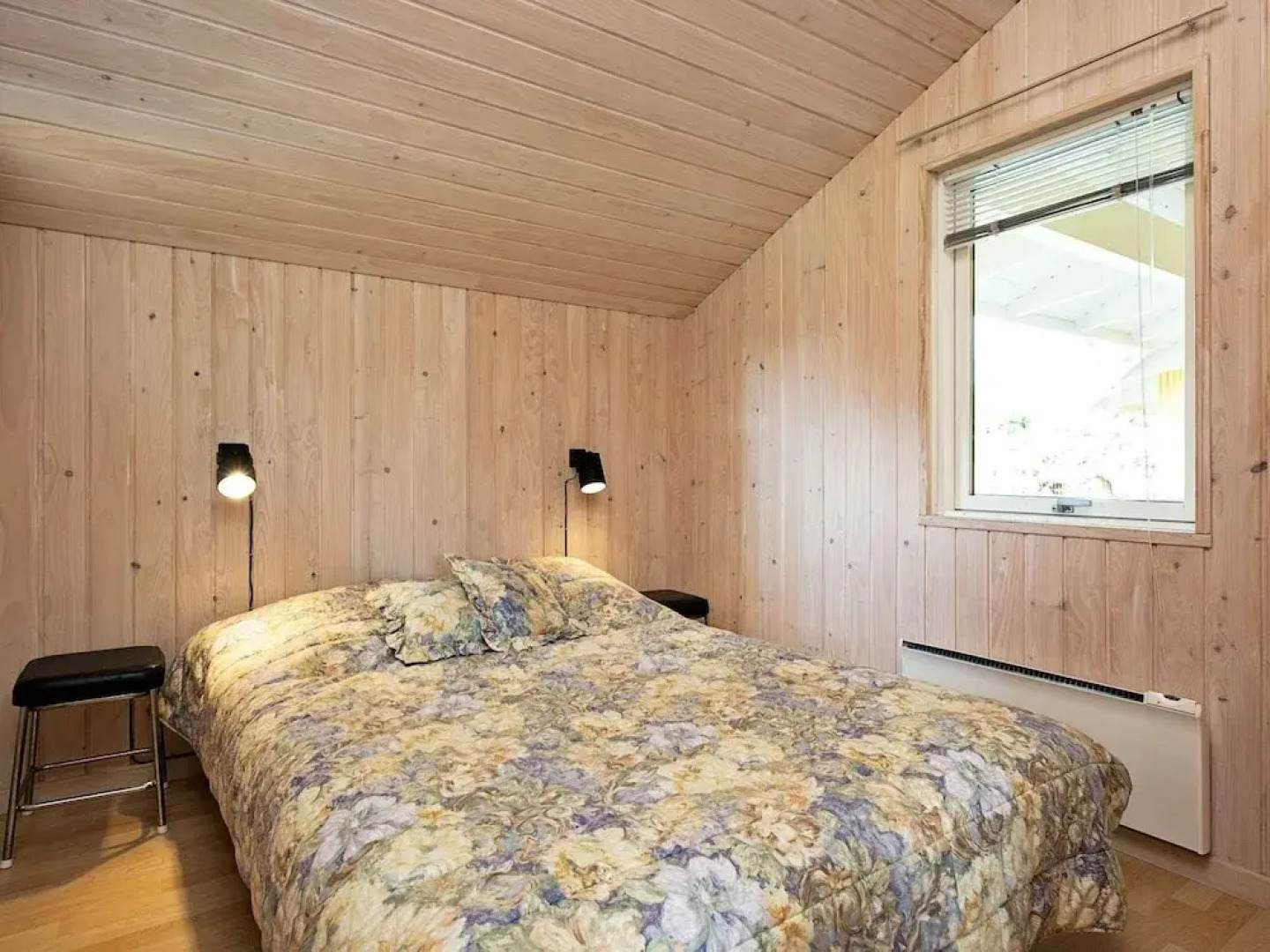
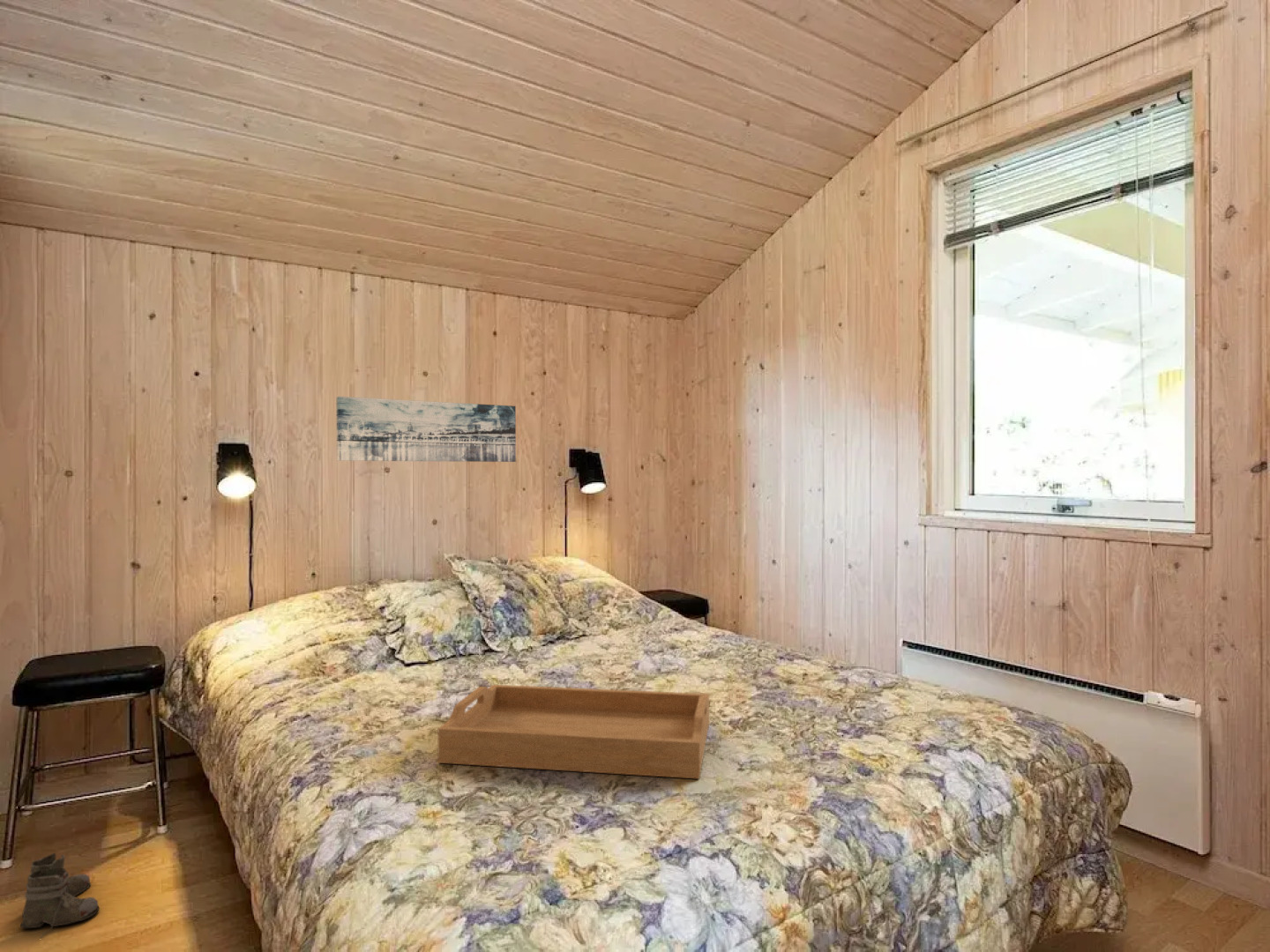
+ boots (61, 886)
+ serving tray (583, 720)
+ wall art (431, 431)
